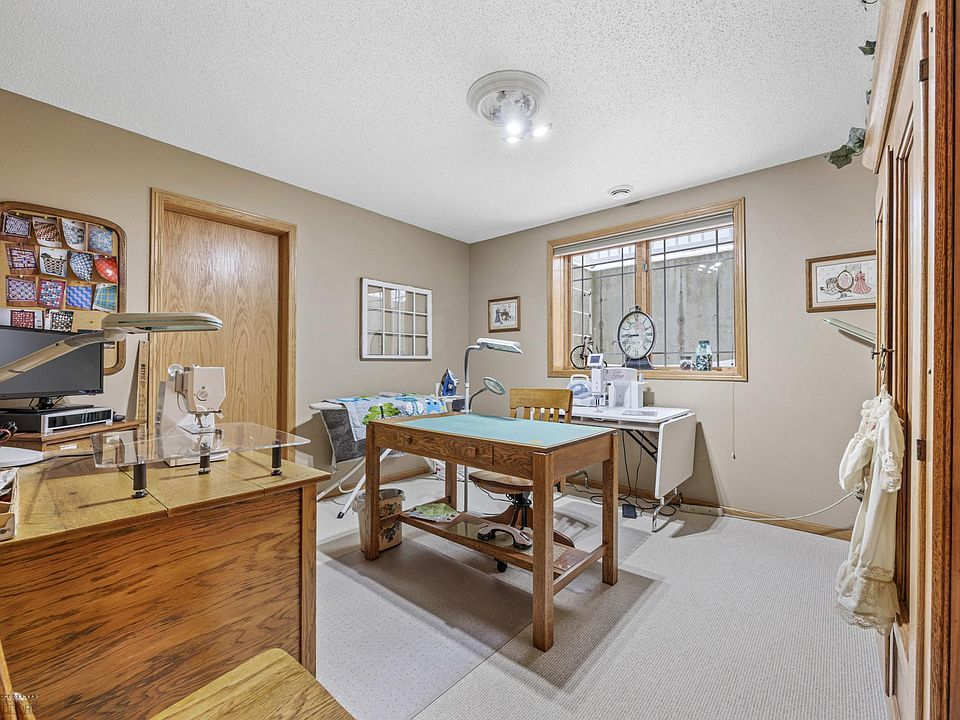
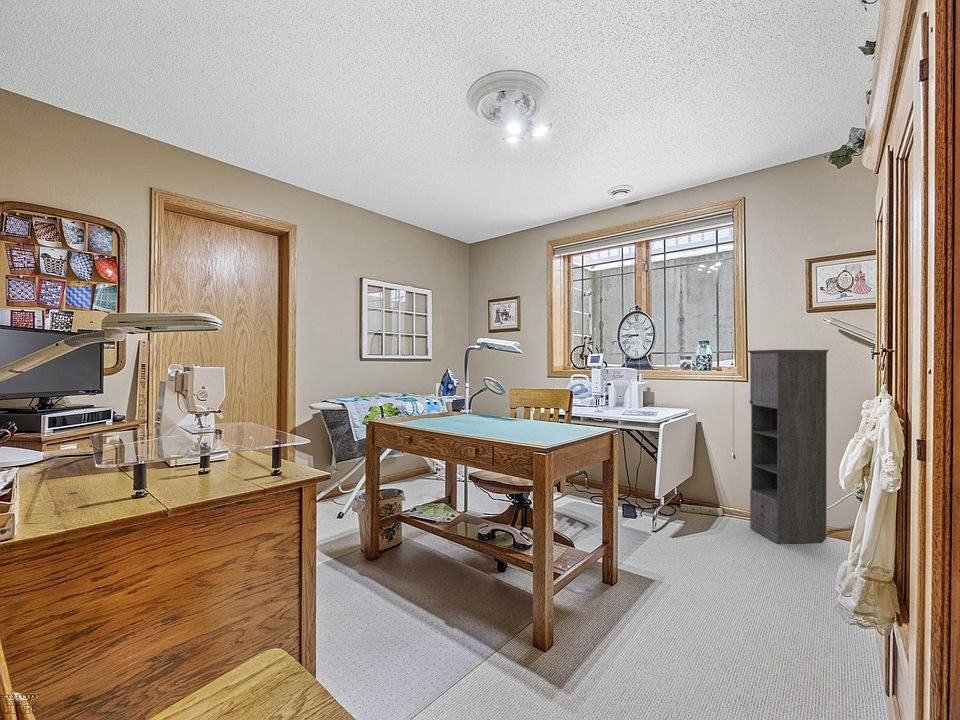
+ storage cabinet (786, 442)
